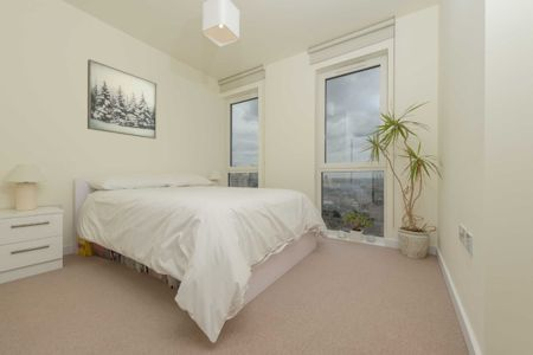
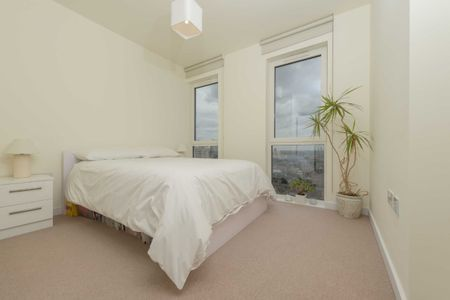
- wall art (126, 103)
